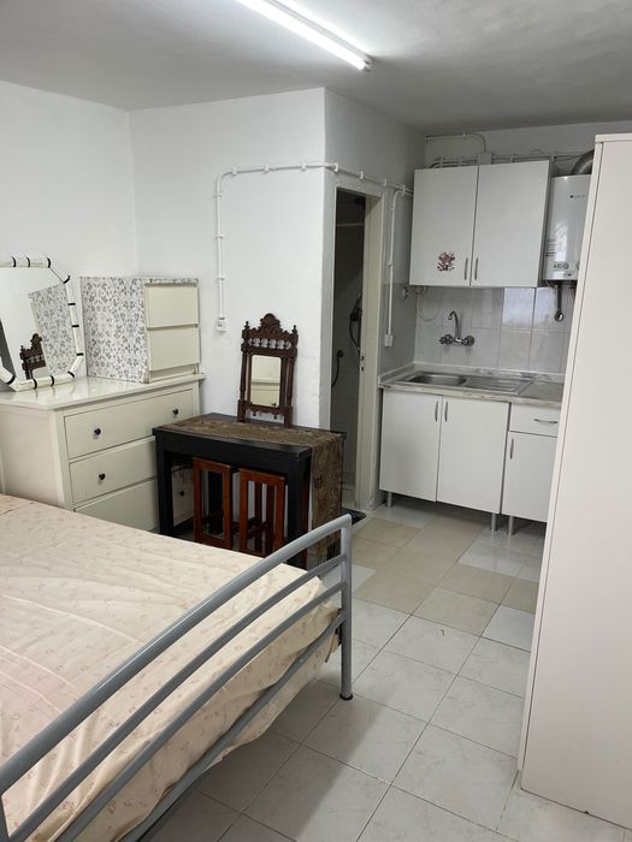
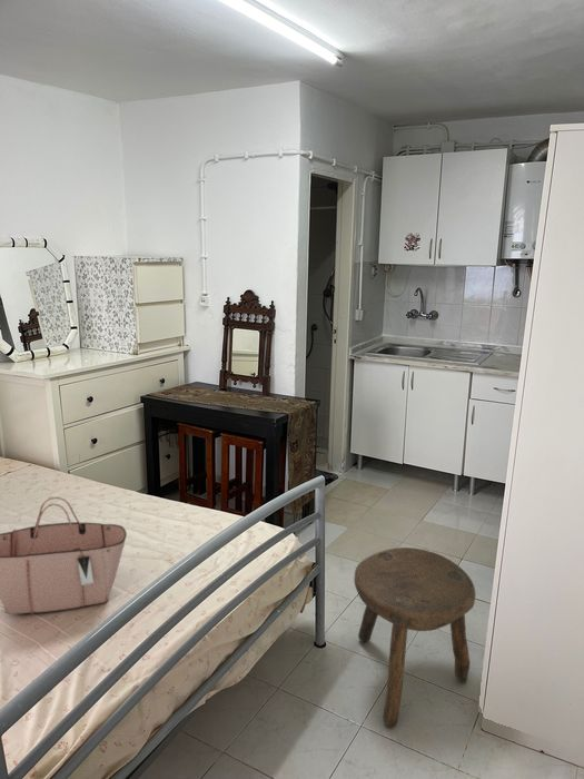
+ tote bag (57, 552)
+ stool (405, 623)
